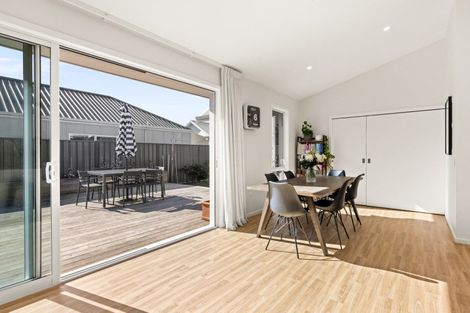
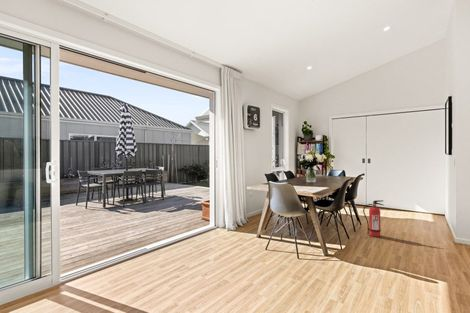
+ fire extinguisher (373, 217)
